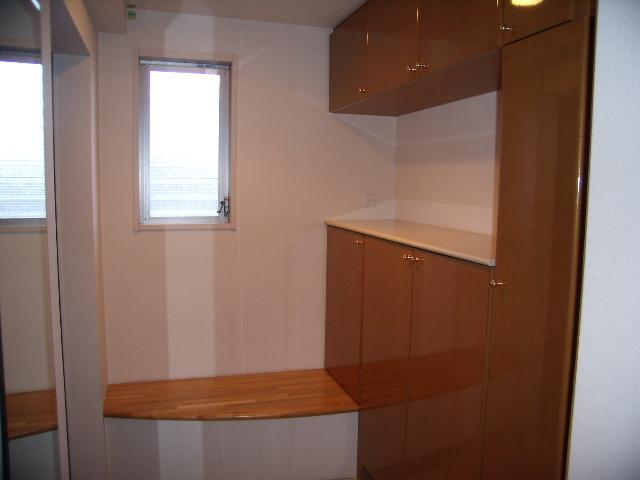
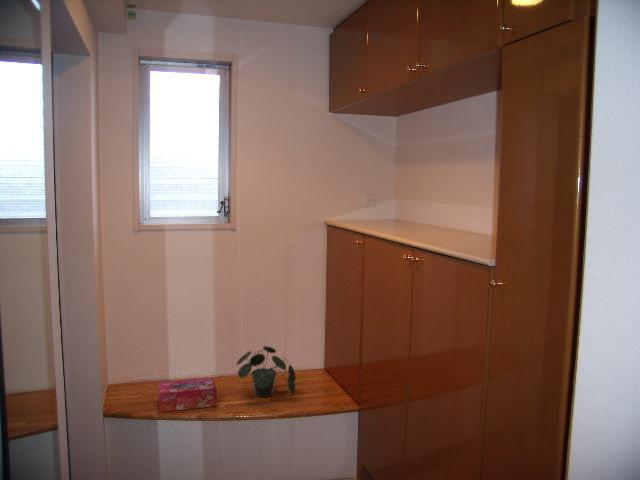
+ potted plant (265, 371)
+ tissue box (187, 394)
